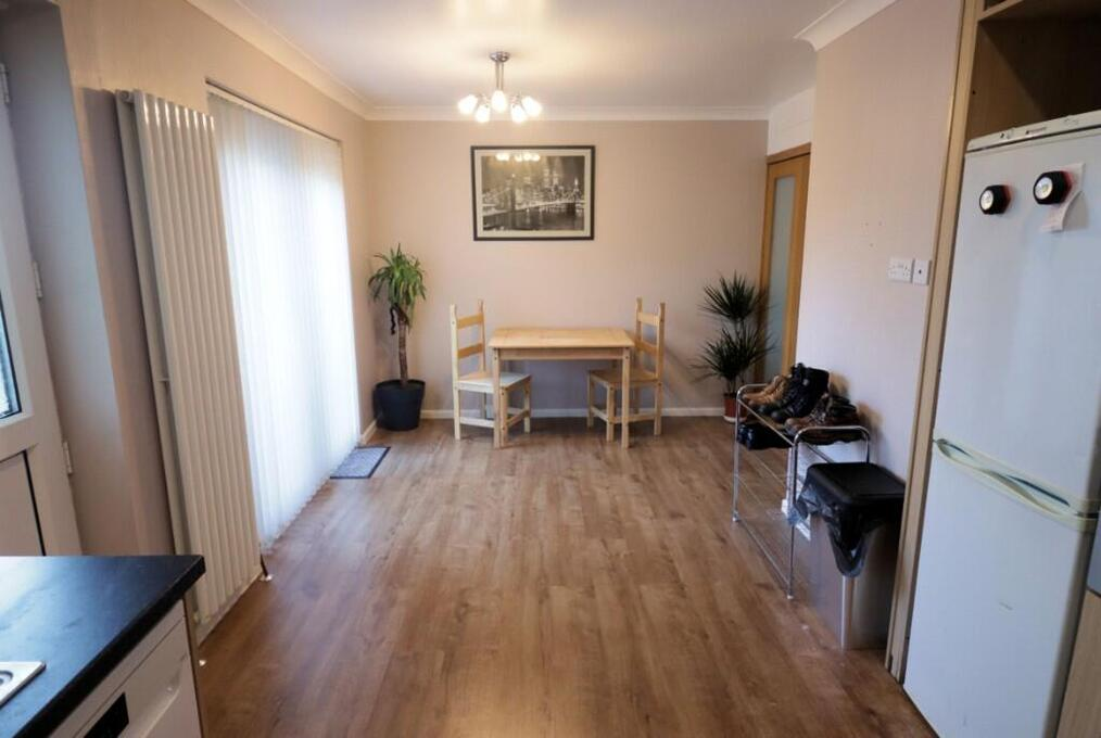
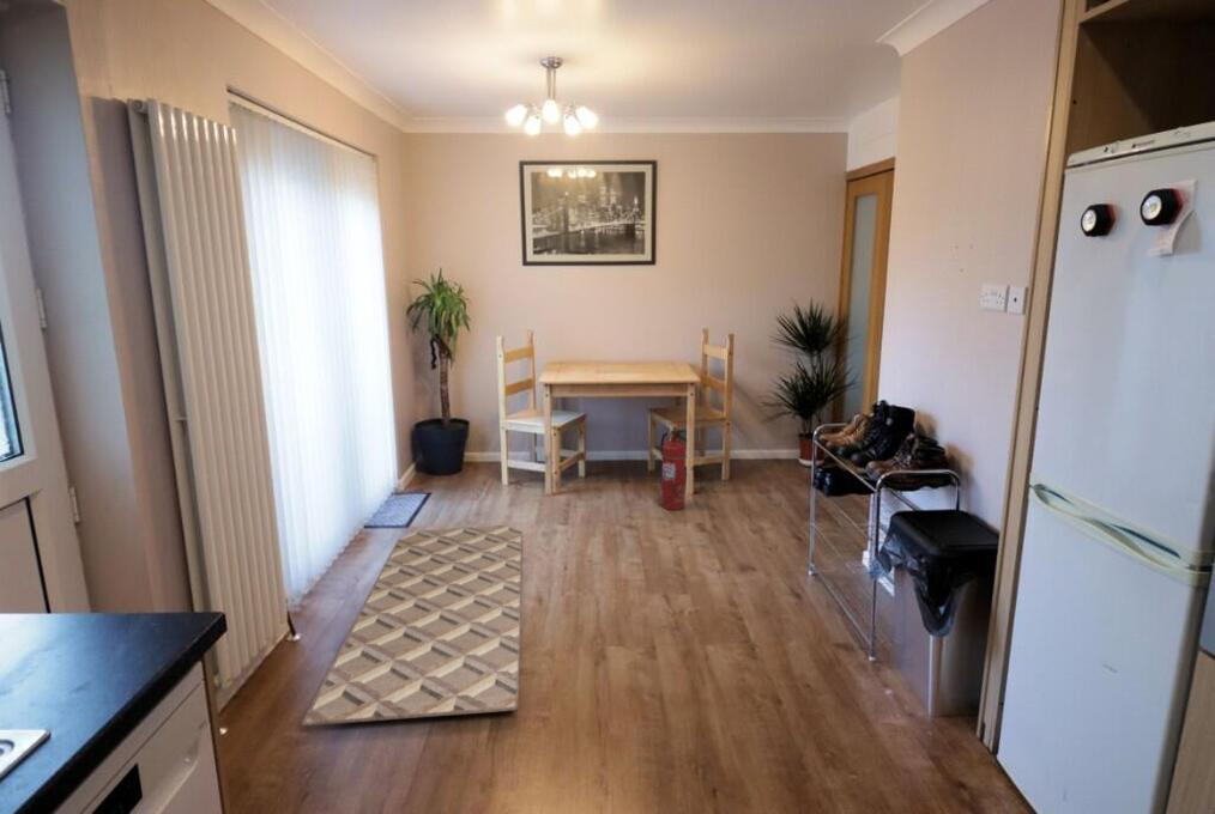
+ fire extinguisher (672, 467)
+ rug (453, 564)
